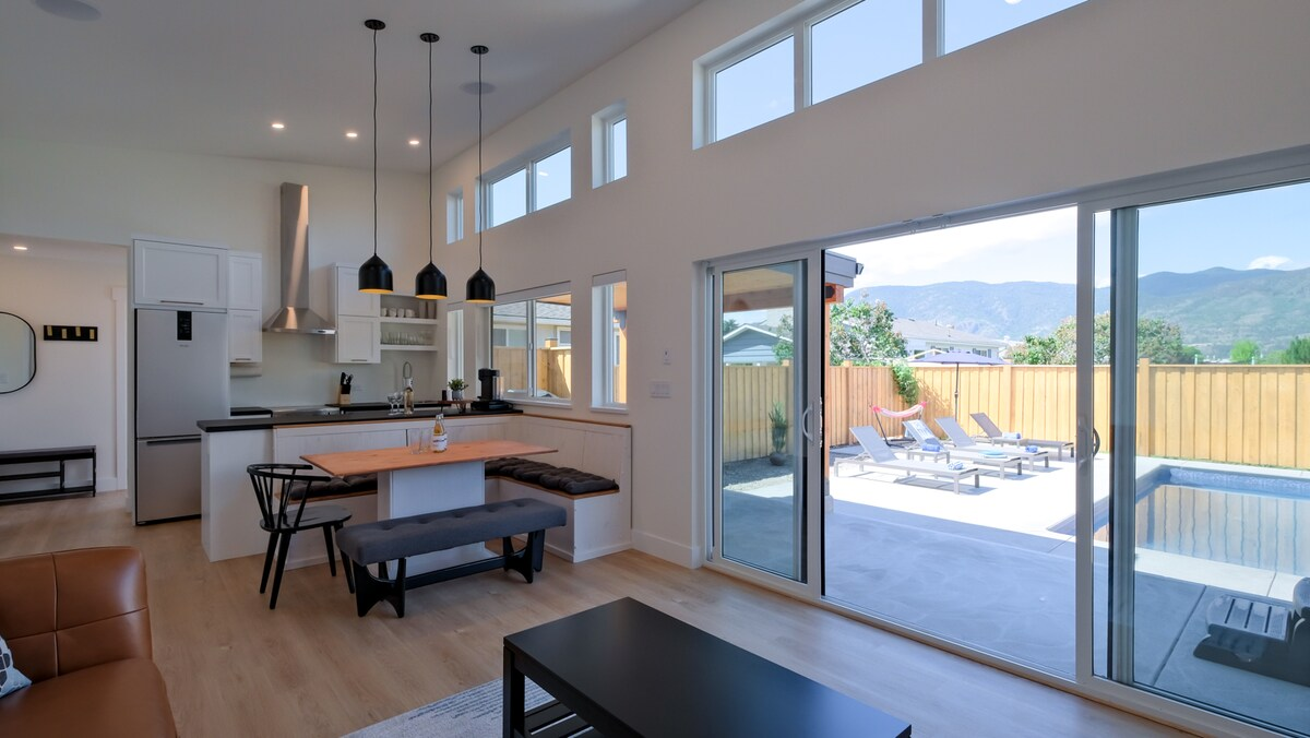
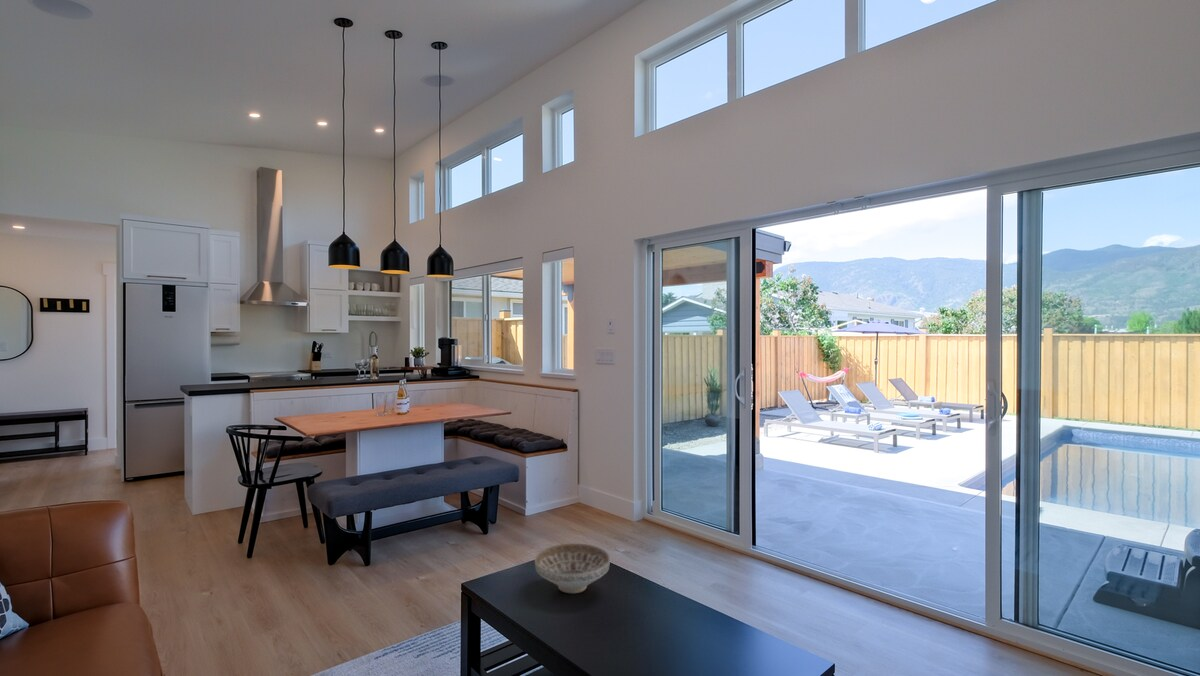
+ decorative bowl (572, 572)
